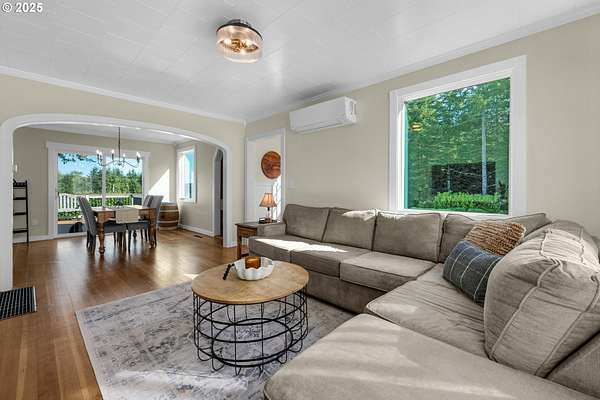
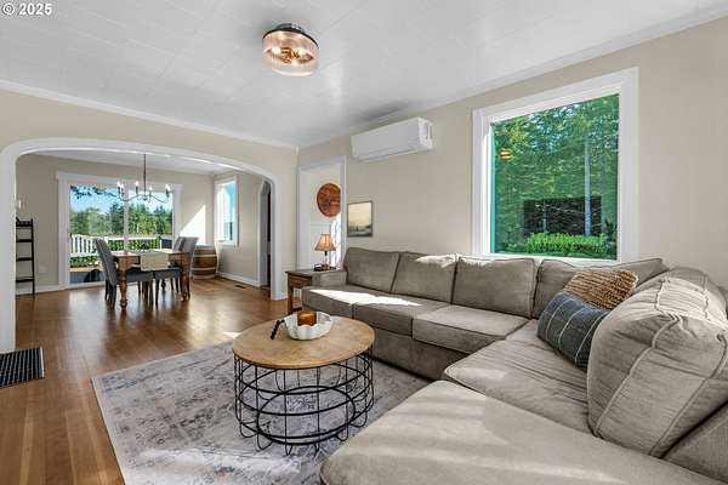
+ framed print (359, 219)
